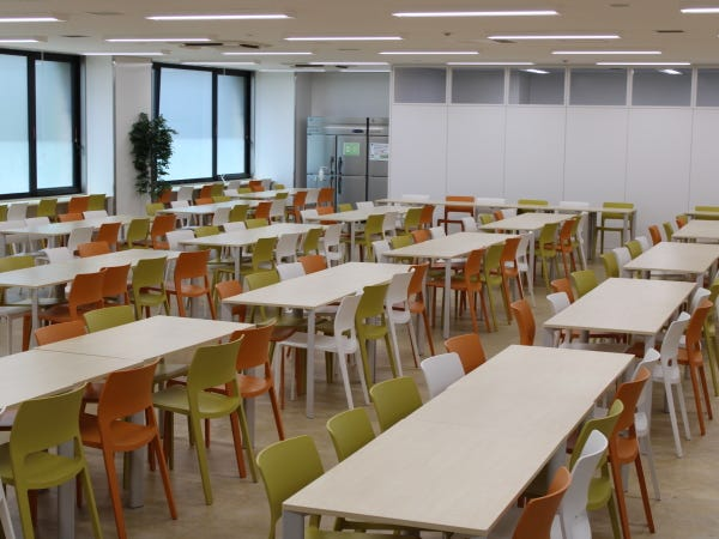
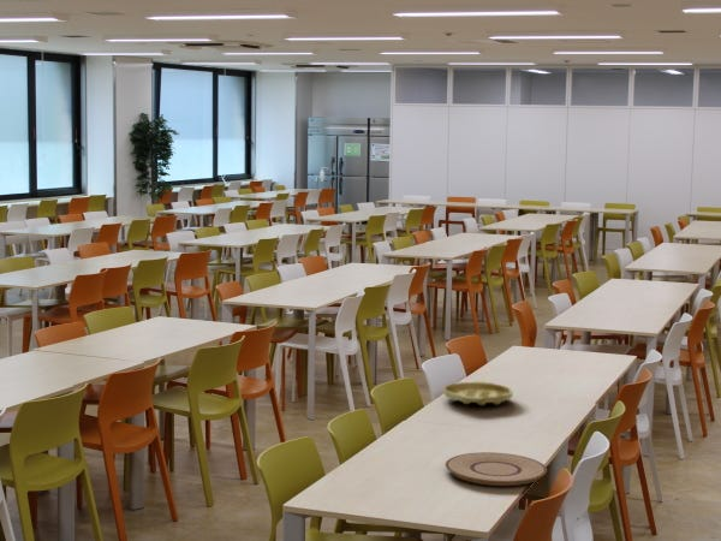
+ tray (477, 394)
+ plate (495, 469)
